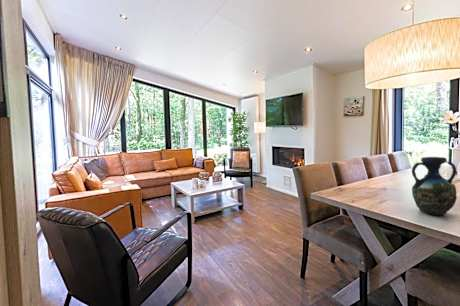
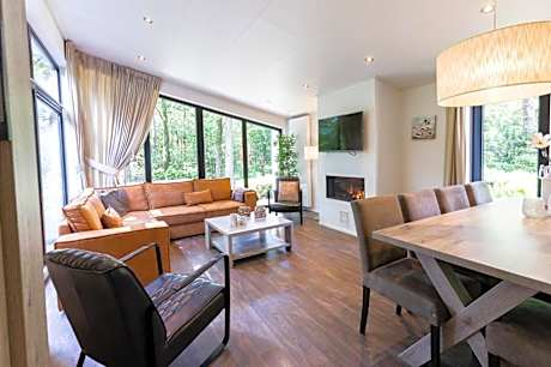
- vase (433, 185)
